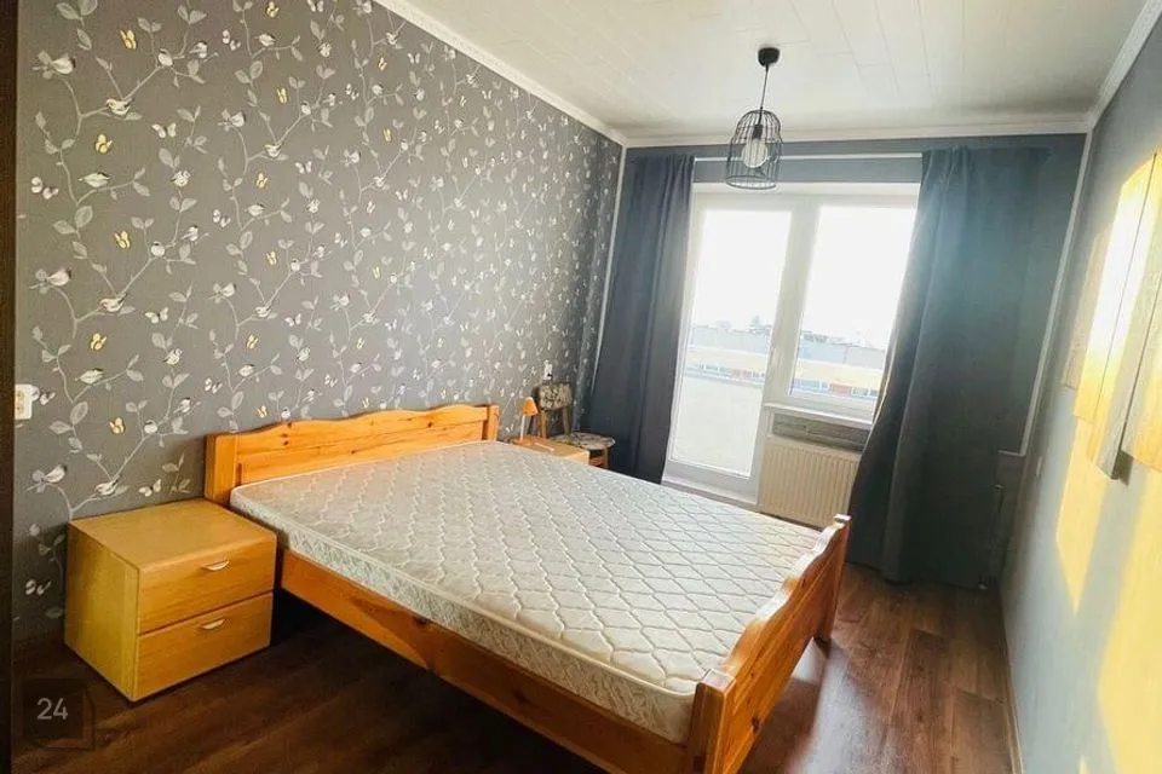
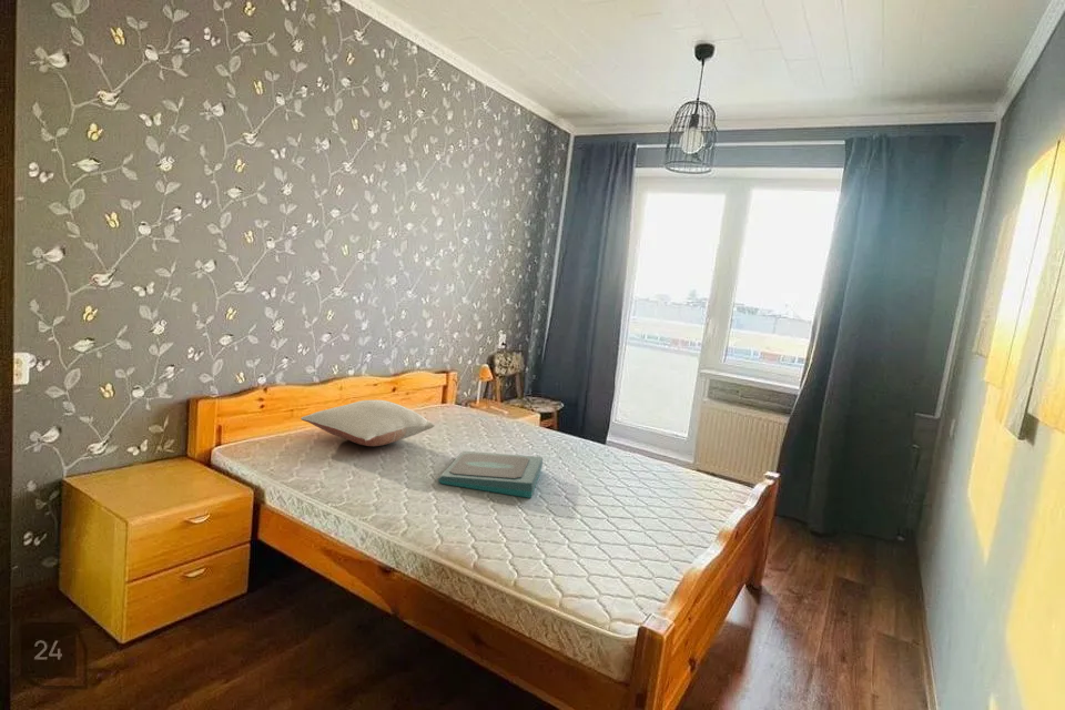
+ pillow (368, 422)
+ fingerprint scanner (494, 468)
